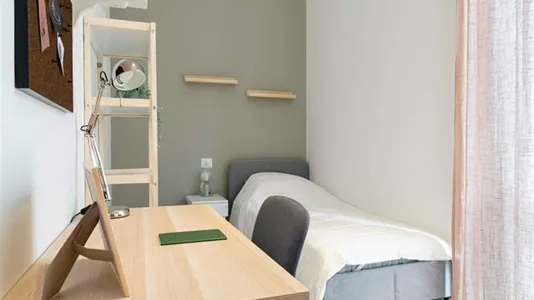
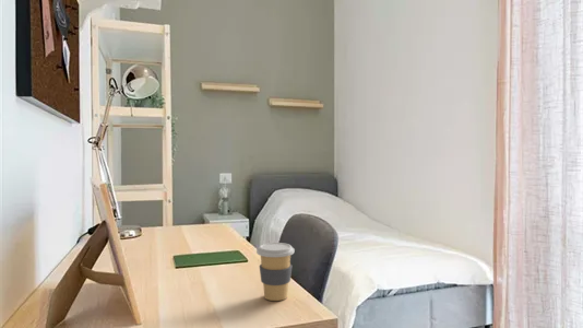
+ coffee cup (275, 271)
